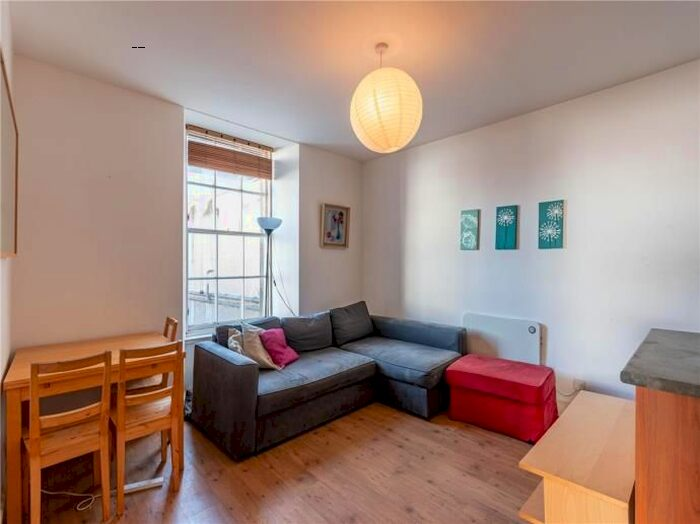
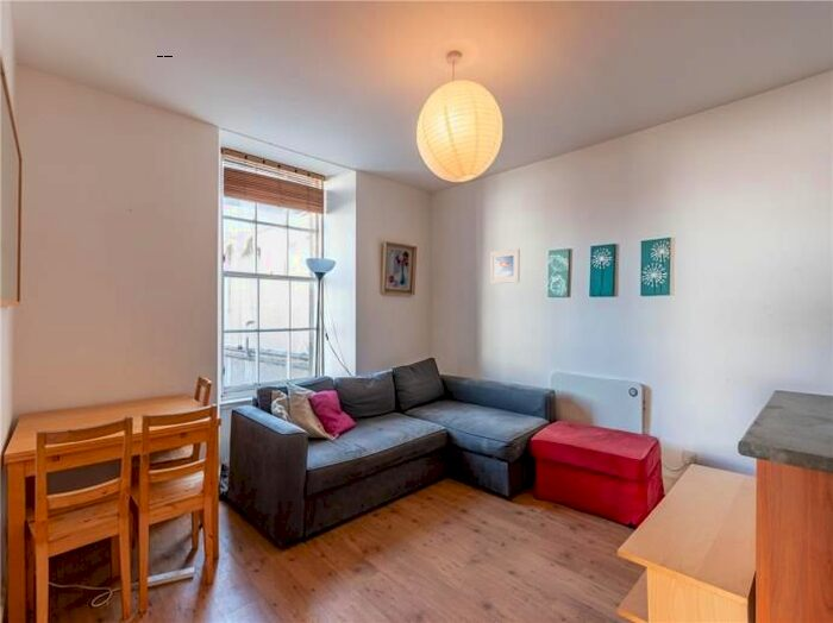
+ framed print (505, 266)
